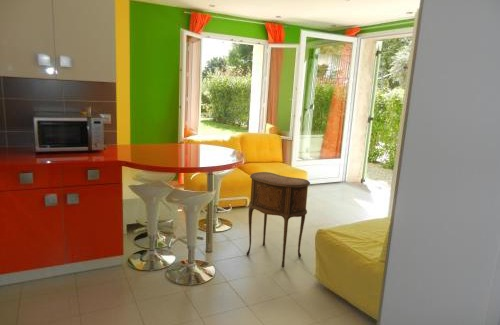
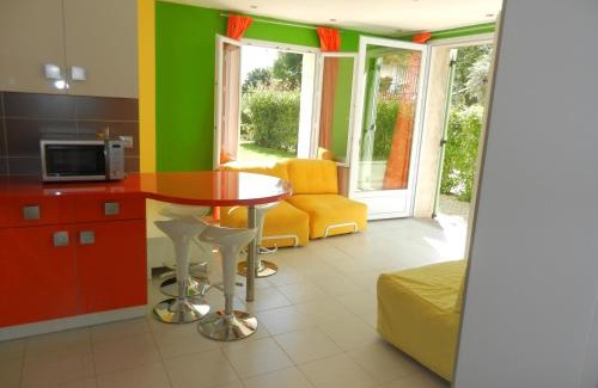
- side table (277, 215)
